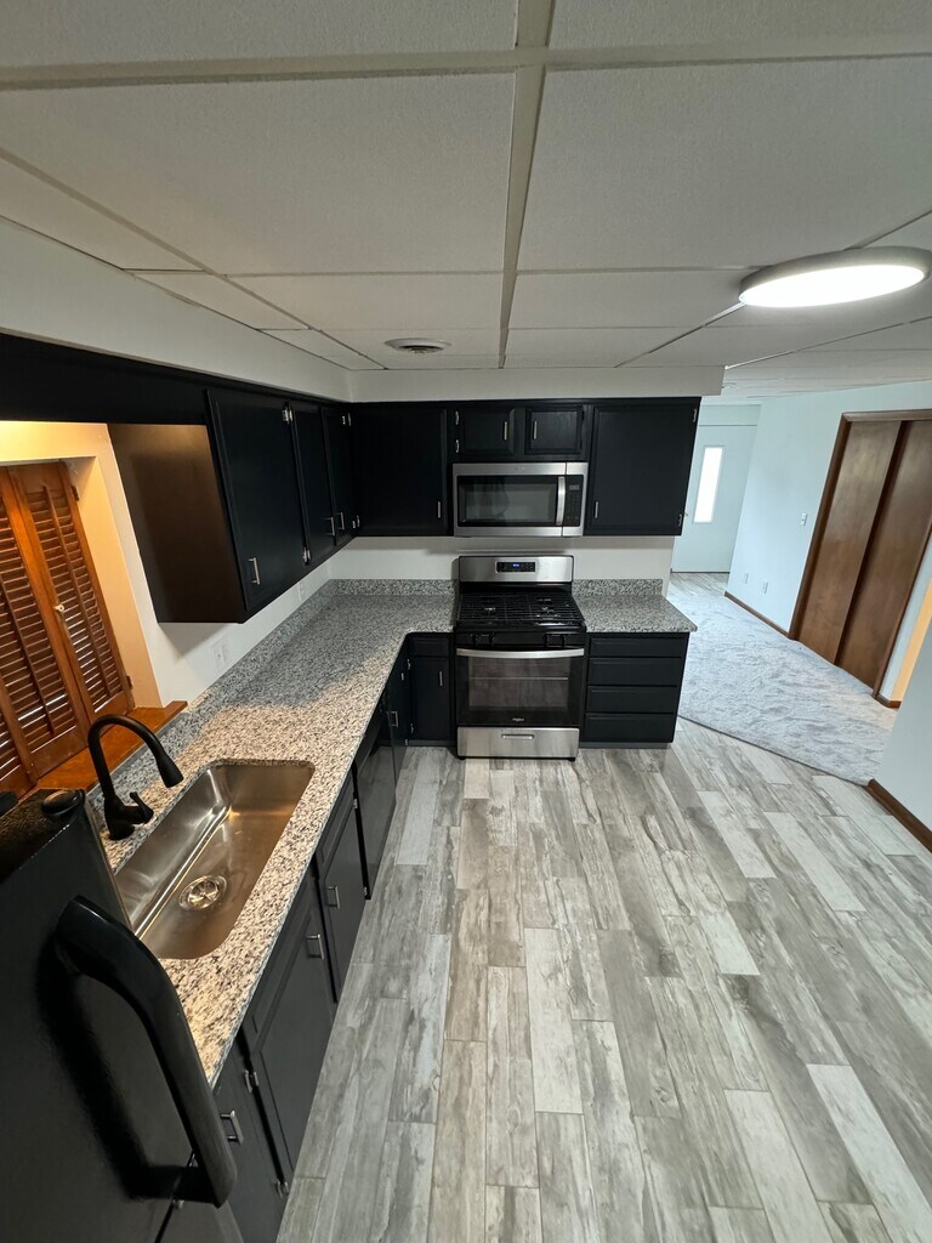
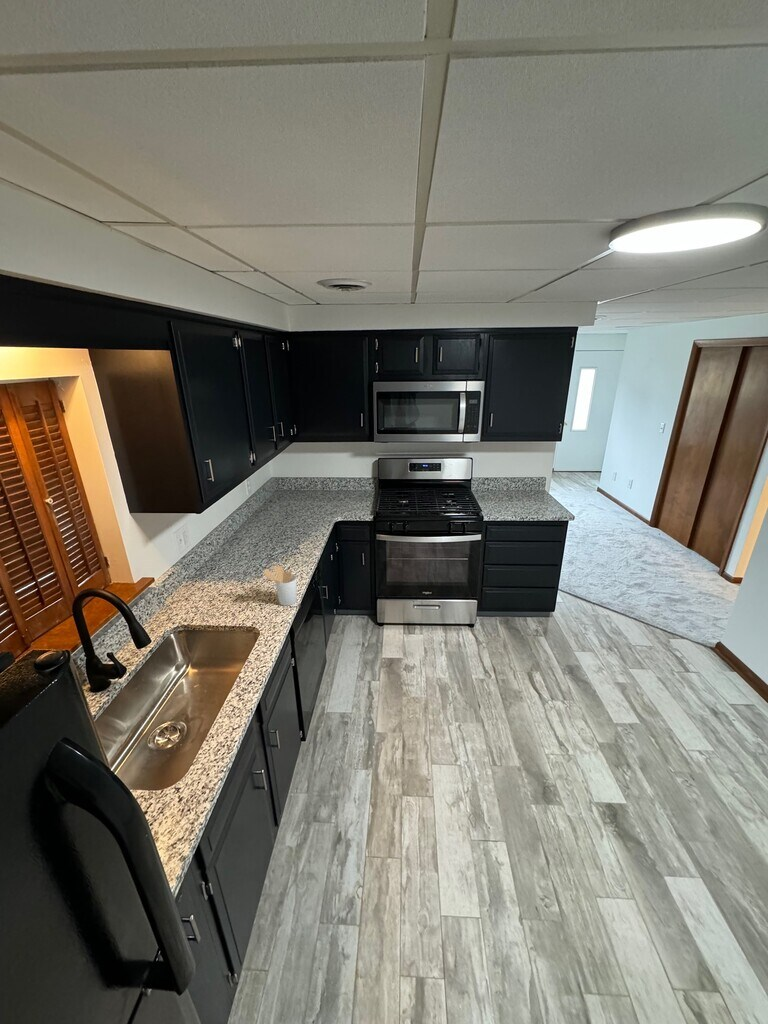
+ utensil holder (280, 585)
